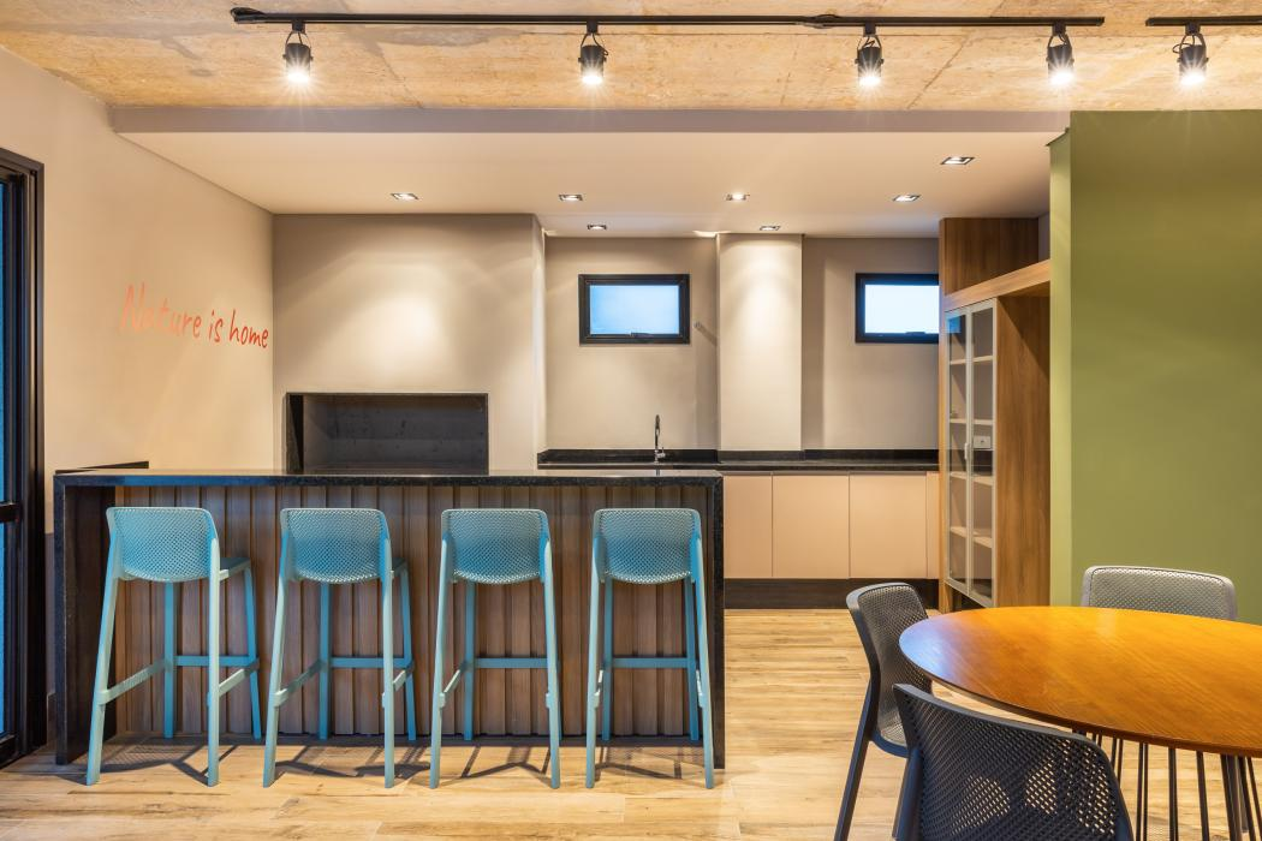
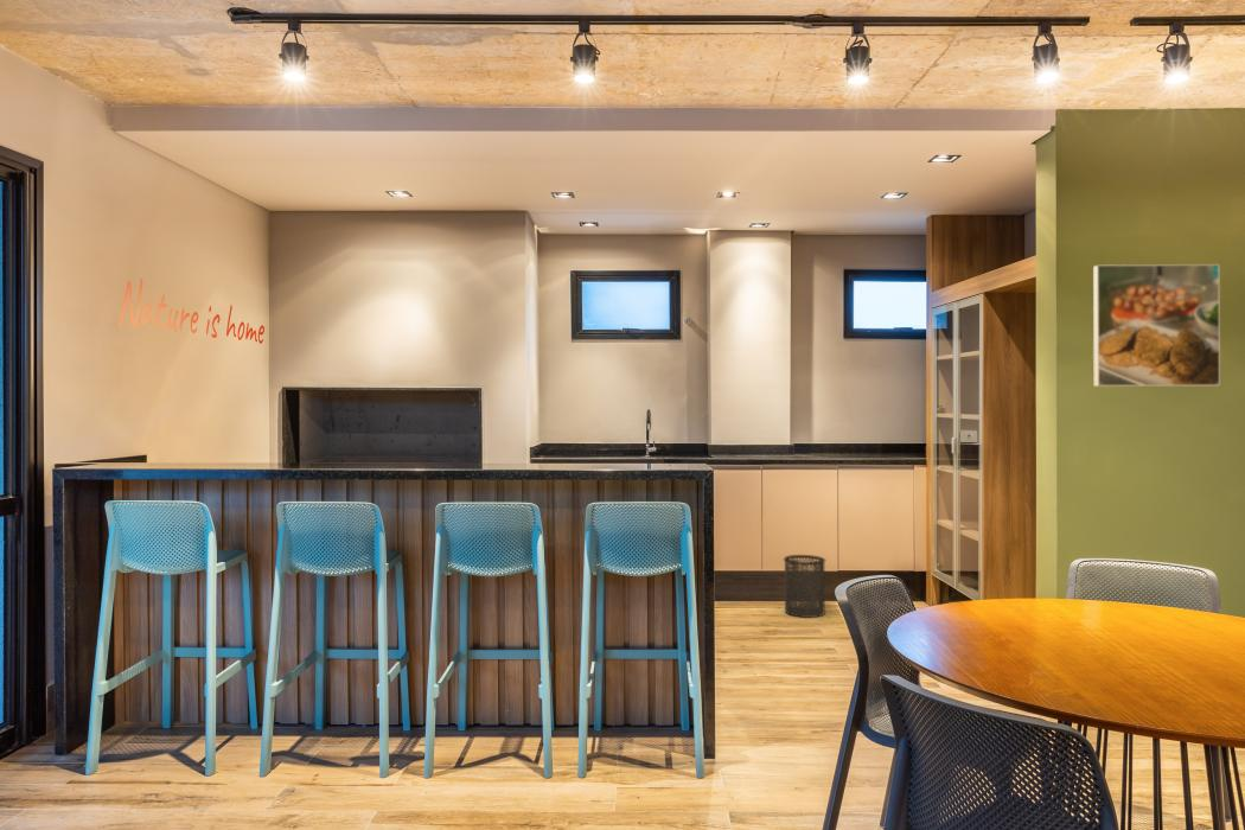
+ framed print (1156, 325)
+ trash can (804, 585)
